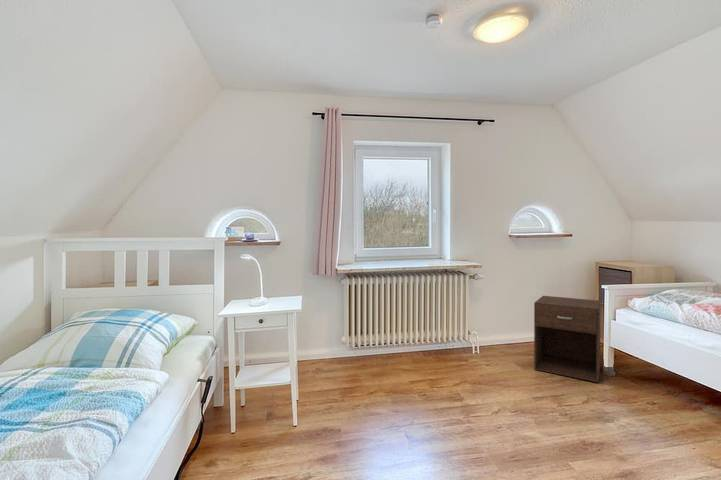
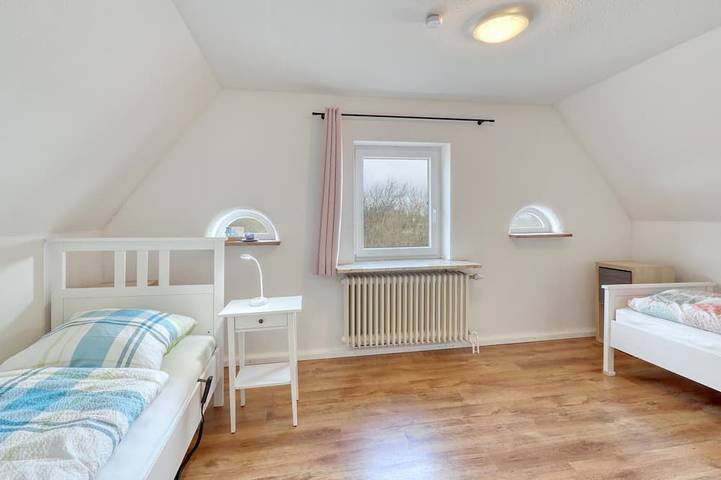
- nightstand (567, 334)
